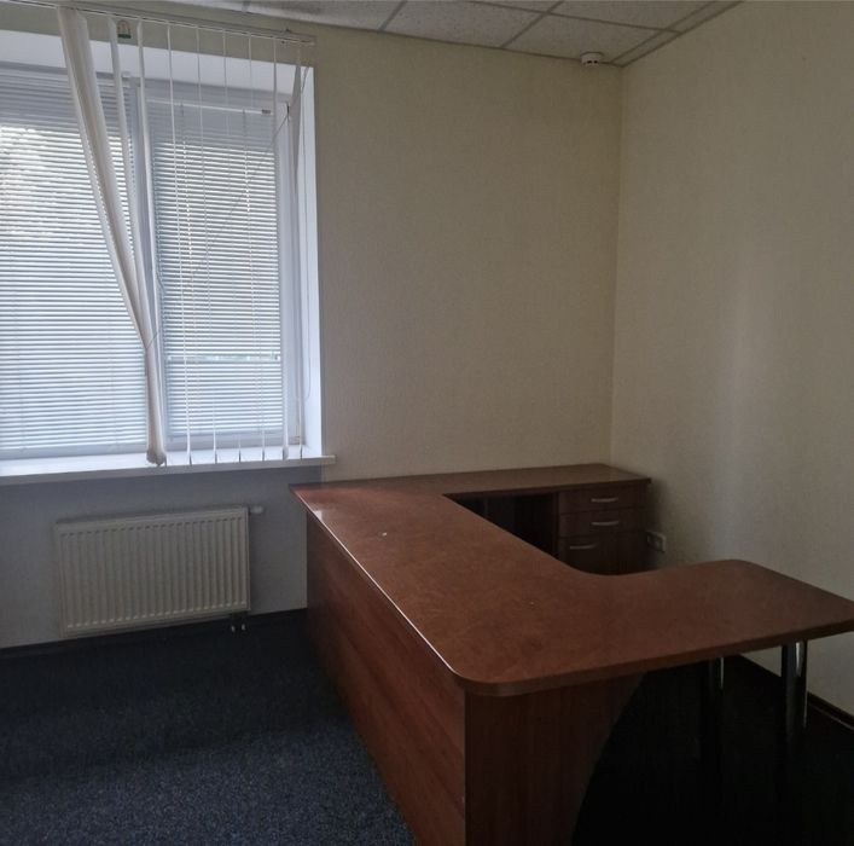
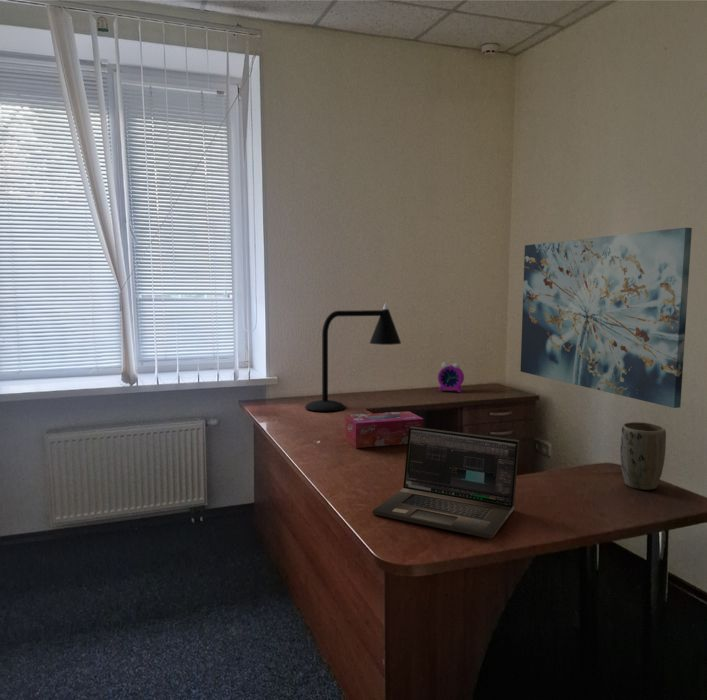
+ laptop (447, 476)
+ plant pot (642, 455)
+ tissue box (383, 428)
+ wall art (589, 313)
+ alarm clock (450, 374)
+ desk lamp (370, 343)
